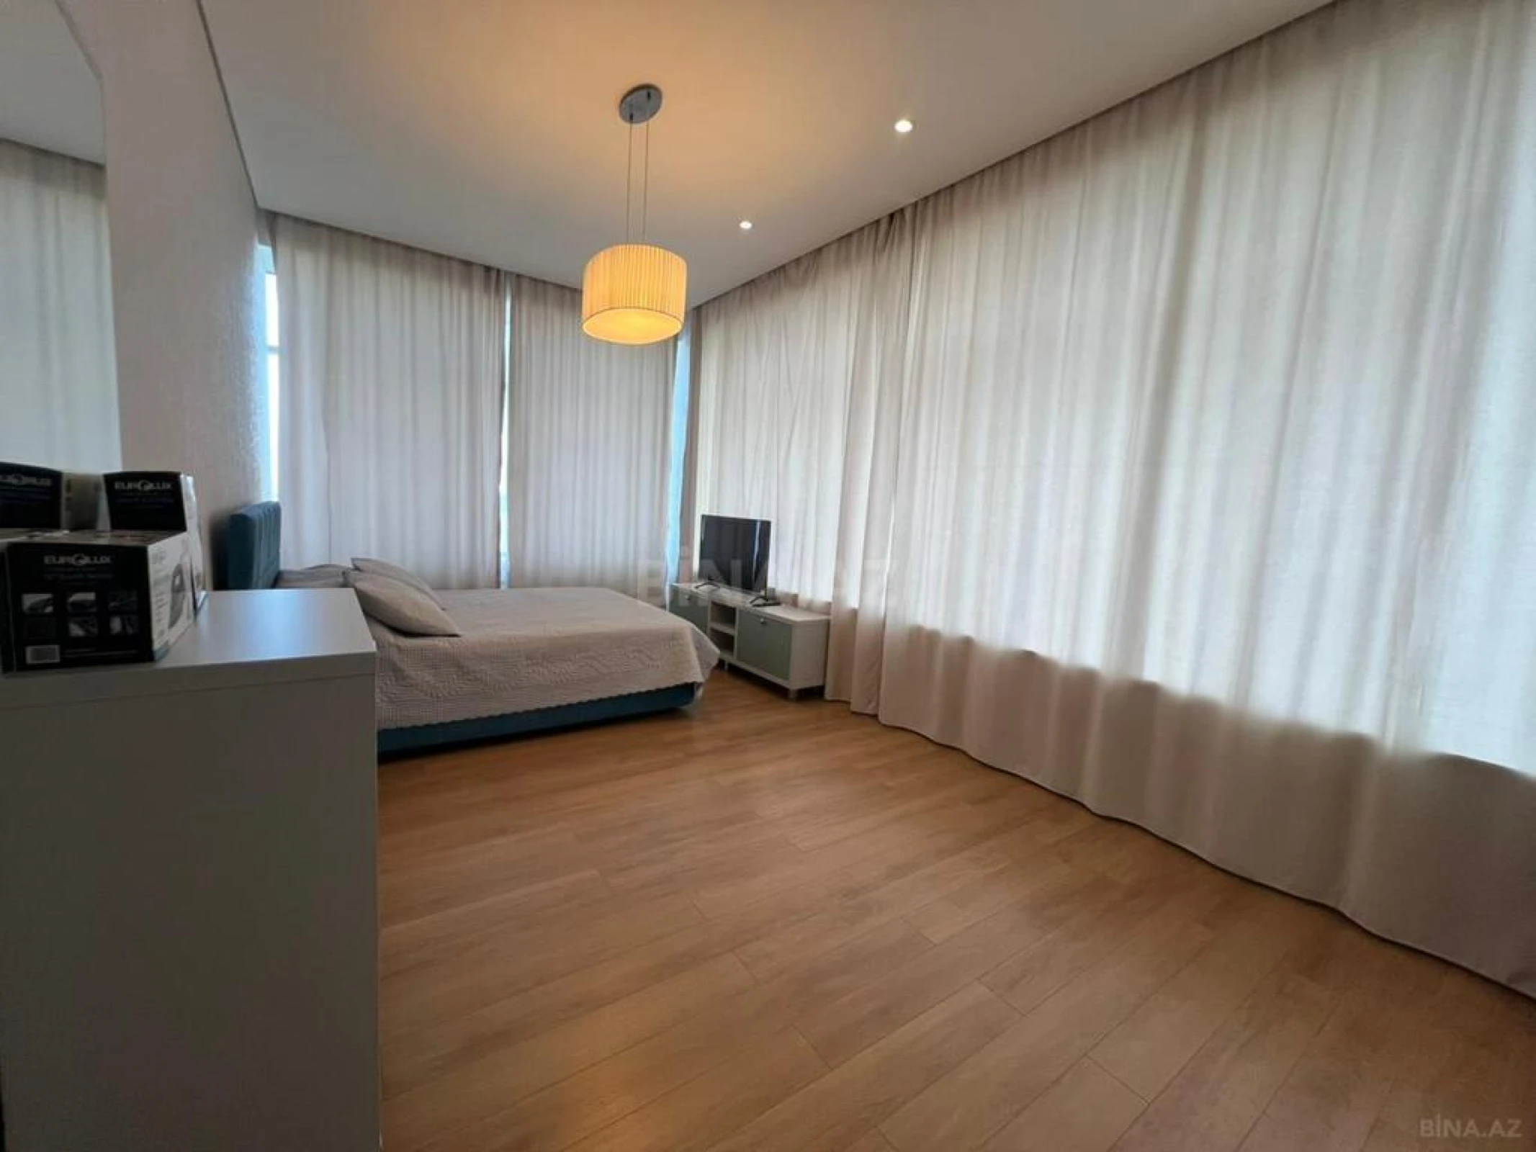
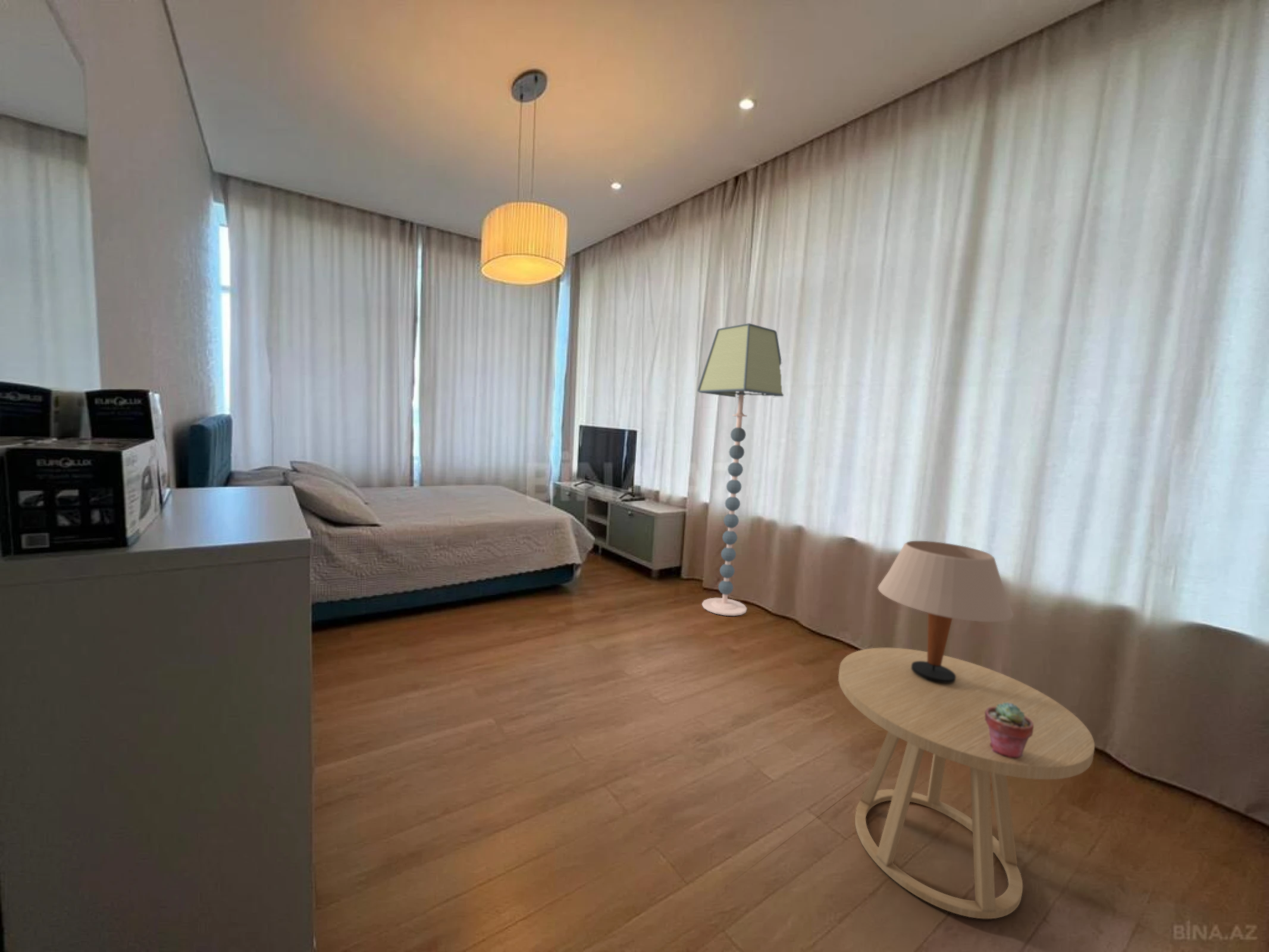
+ side table (942, 772)
+ table lamp (939, 612)
+ floor lamp (735, 471)
+ potted succulent (1008, 726)
